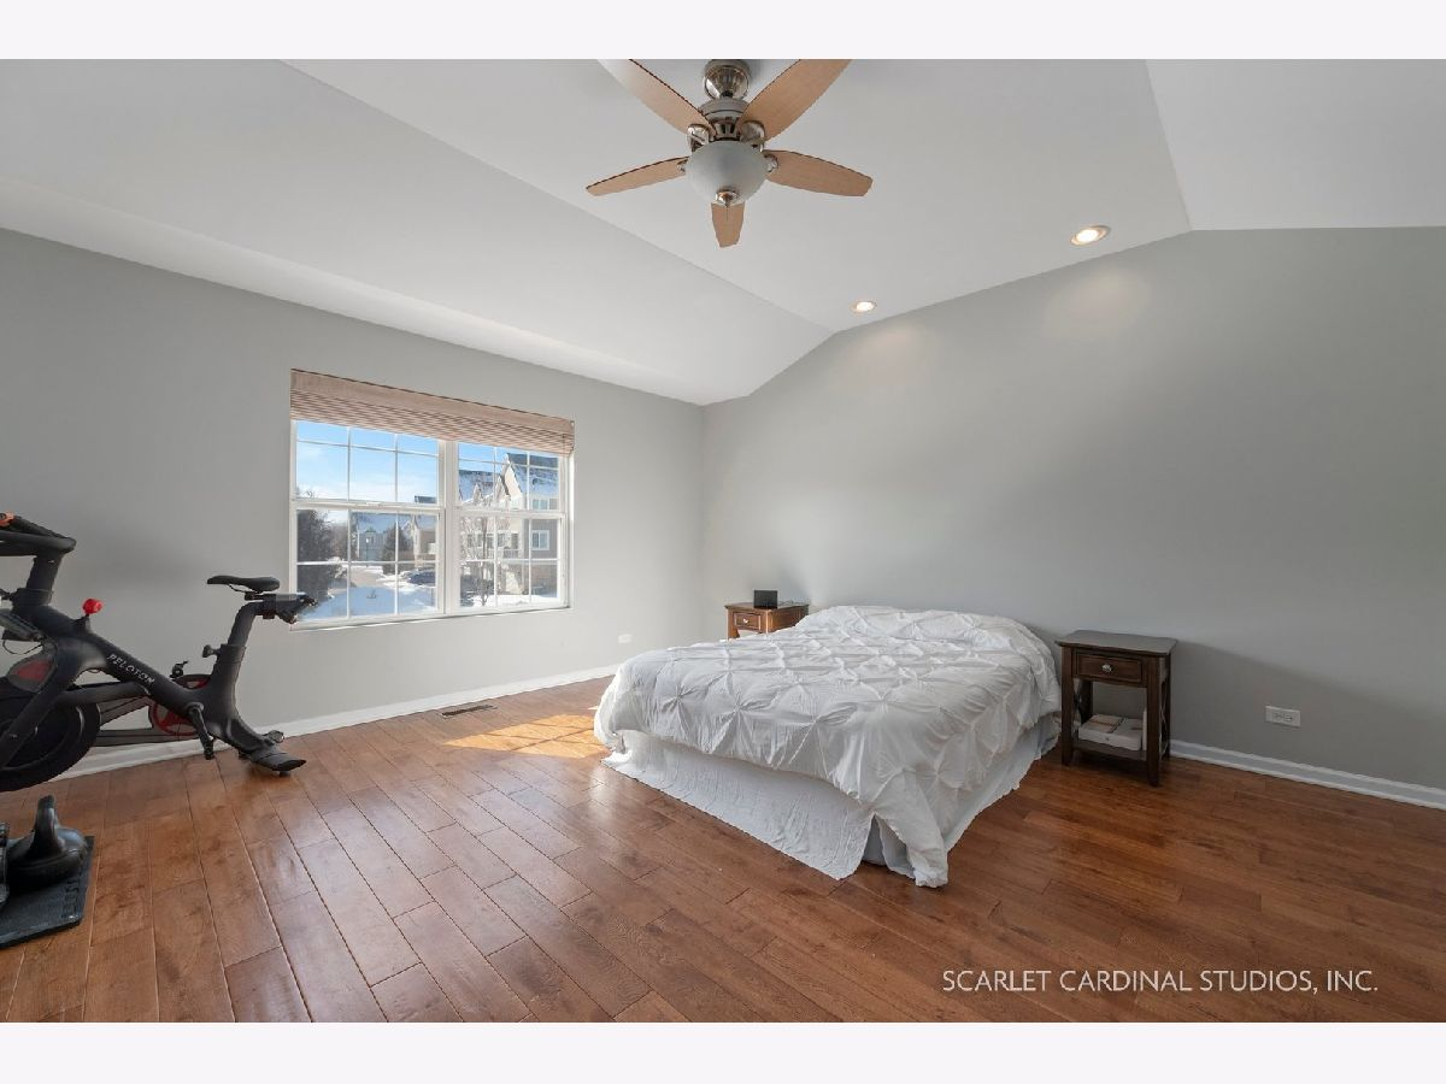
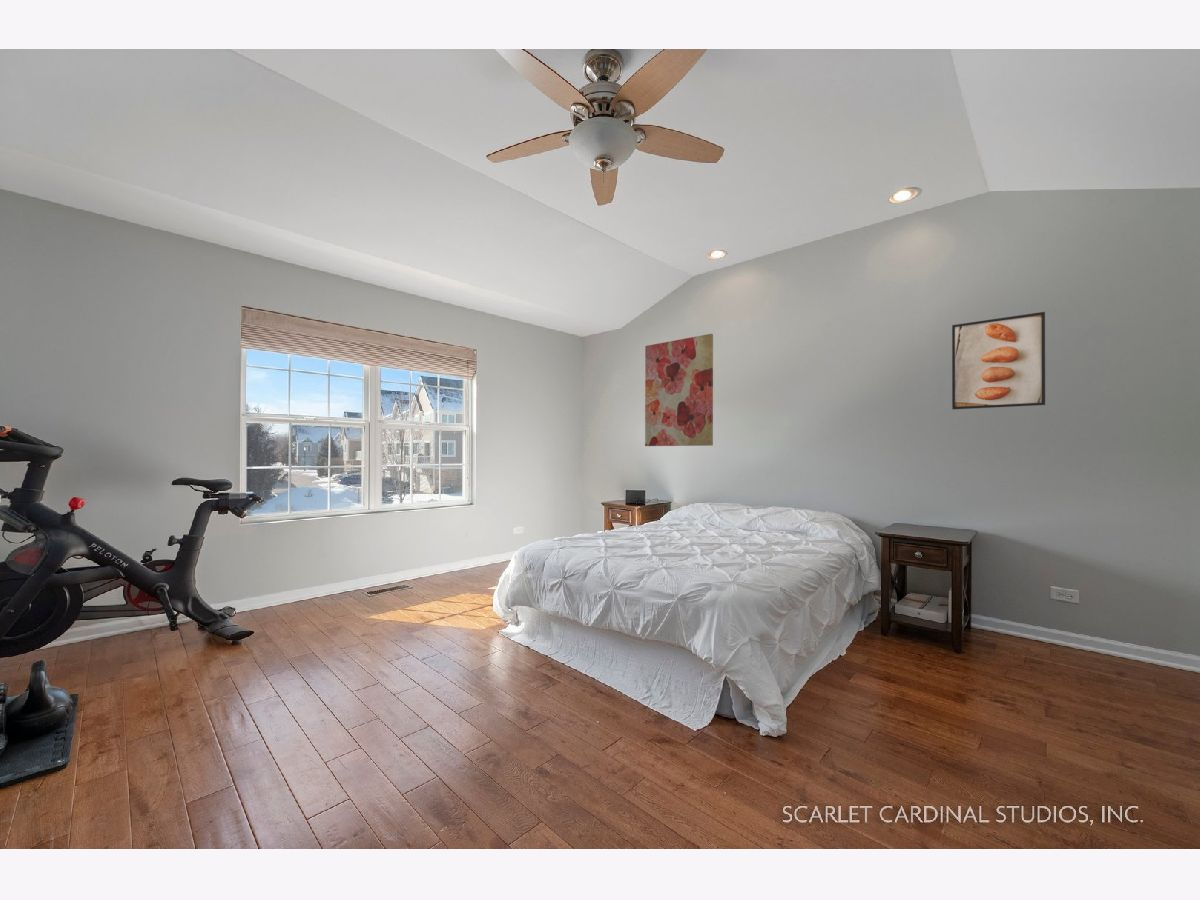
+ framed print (996, 363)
+ wall art (677, 393)
